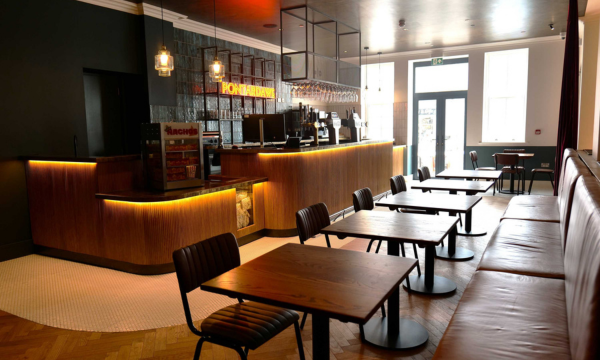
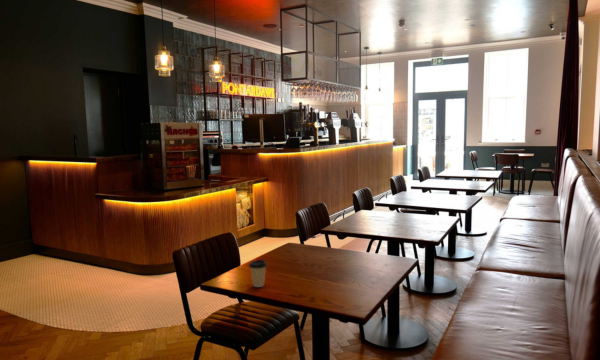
+ coffee cup (258, 273)
